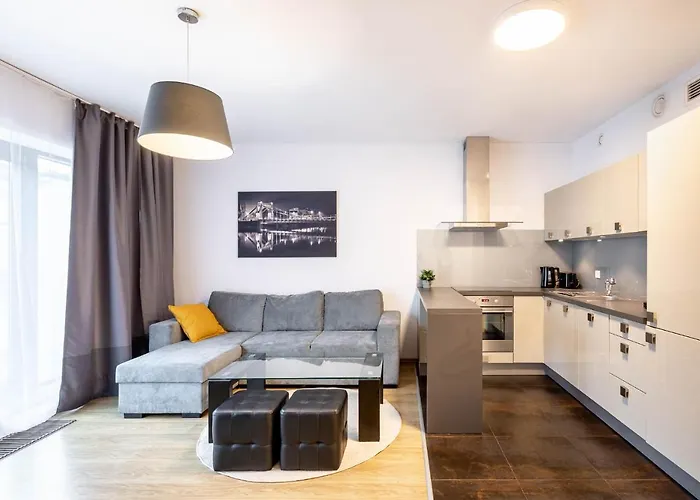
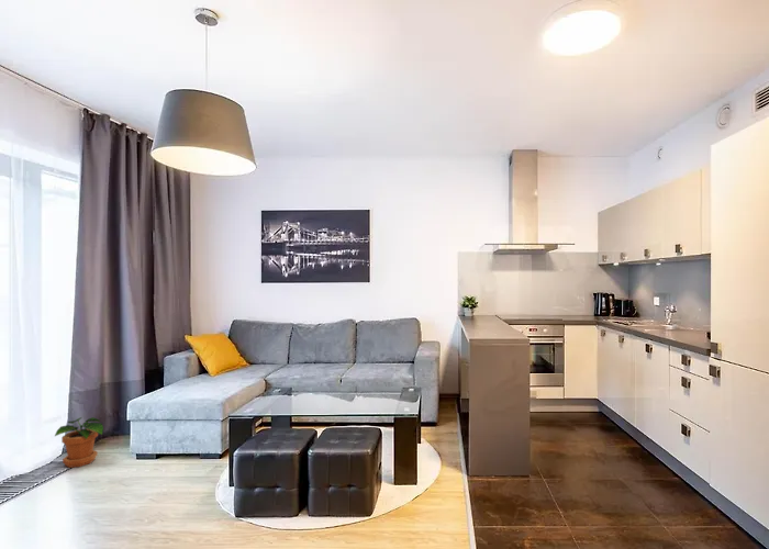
+ potted plant (80, 442)
